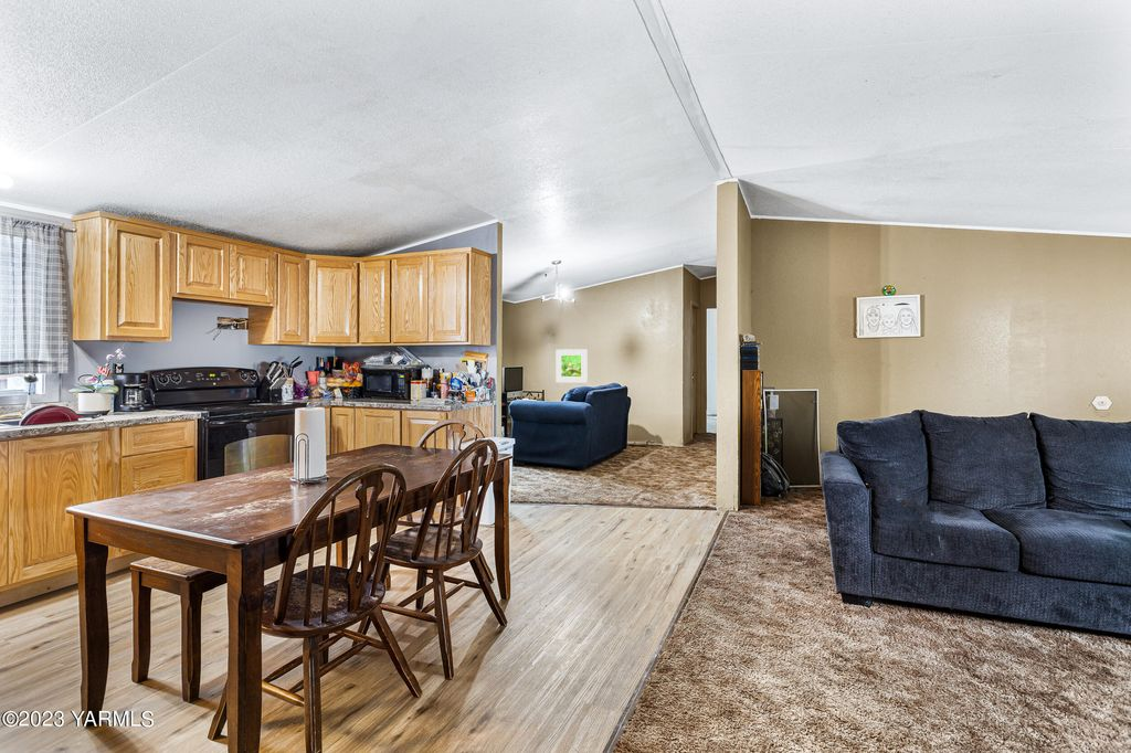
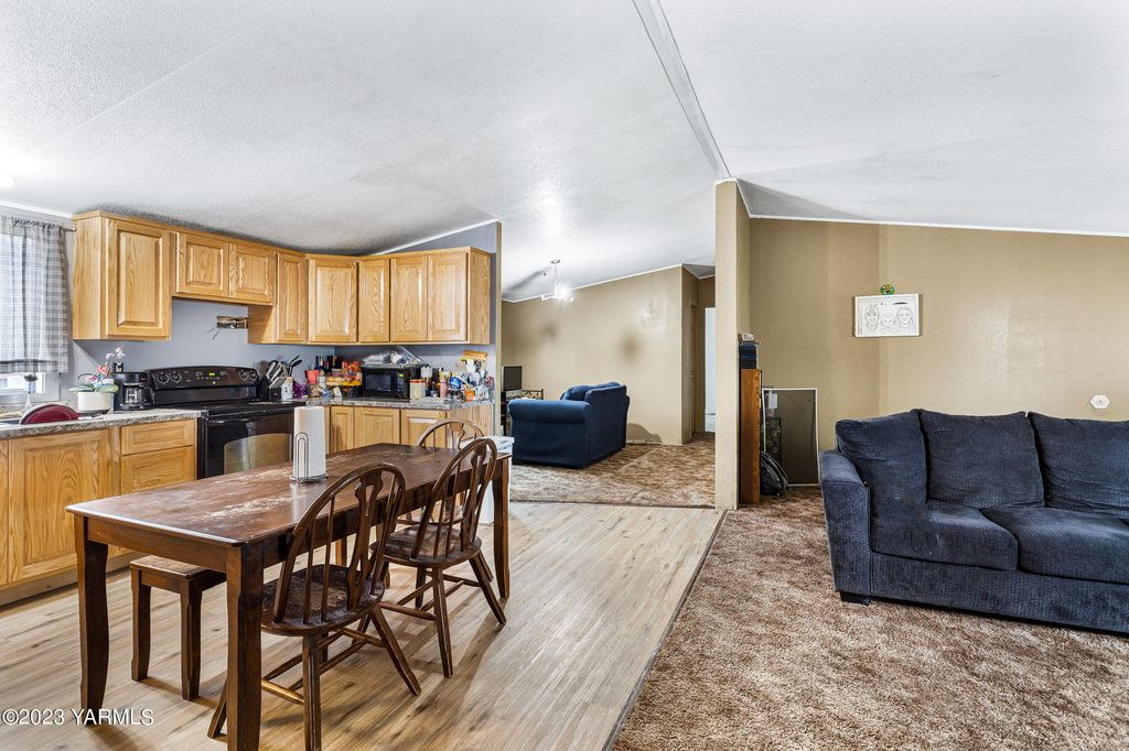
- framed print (571, 365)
